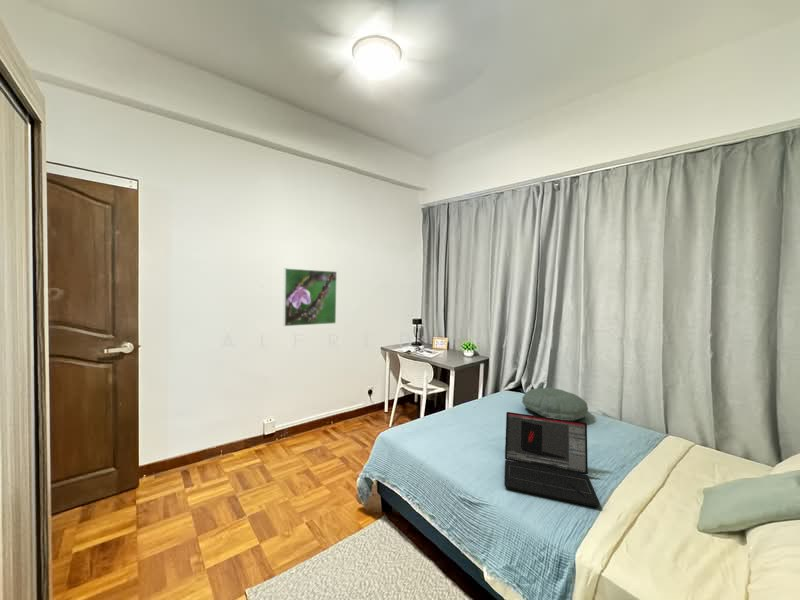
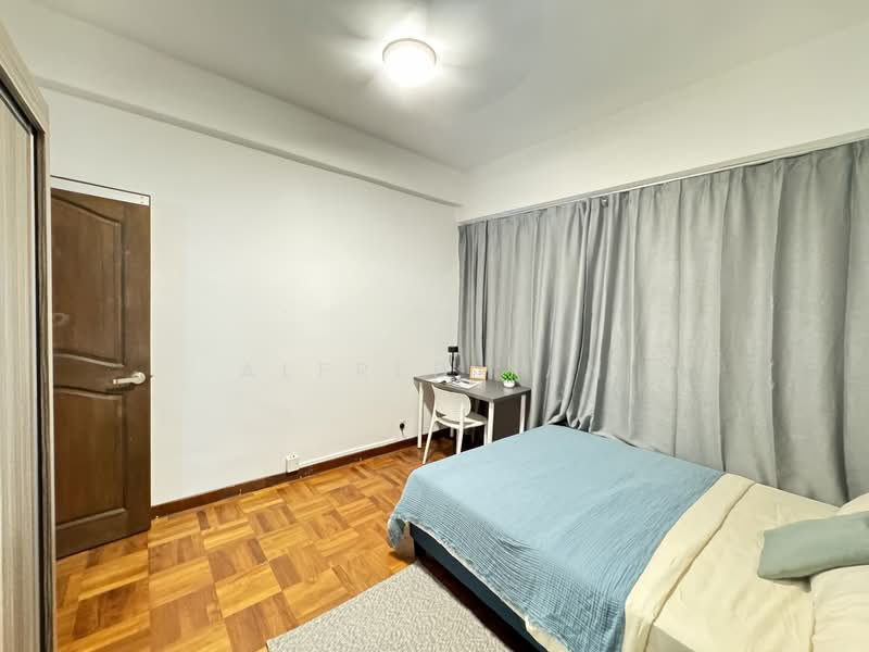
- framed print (311, 297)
- pillow (554, 402)
- laptop (547, 454)
